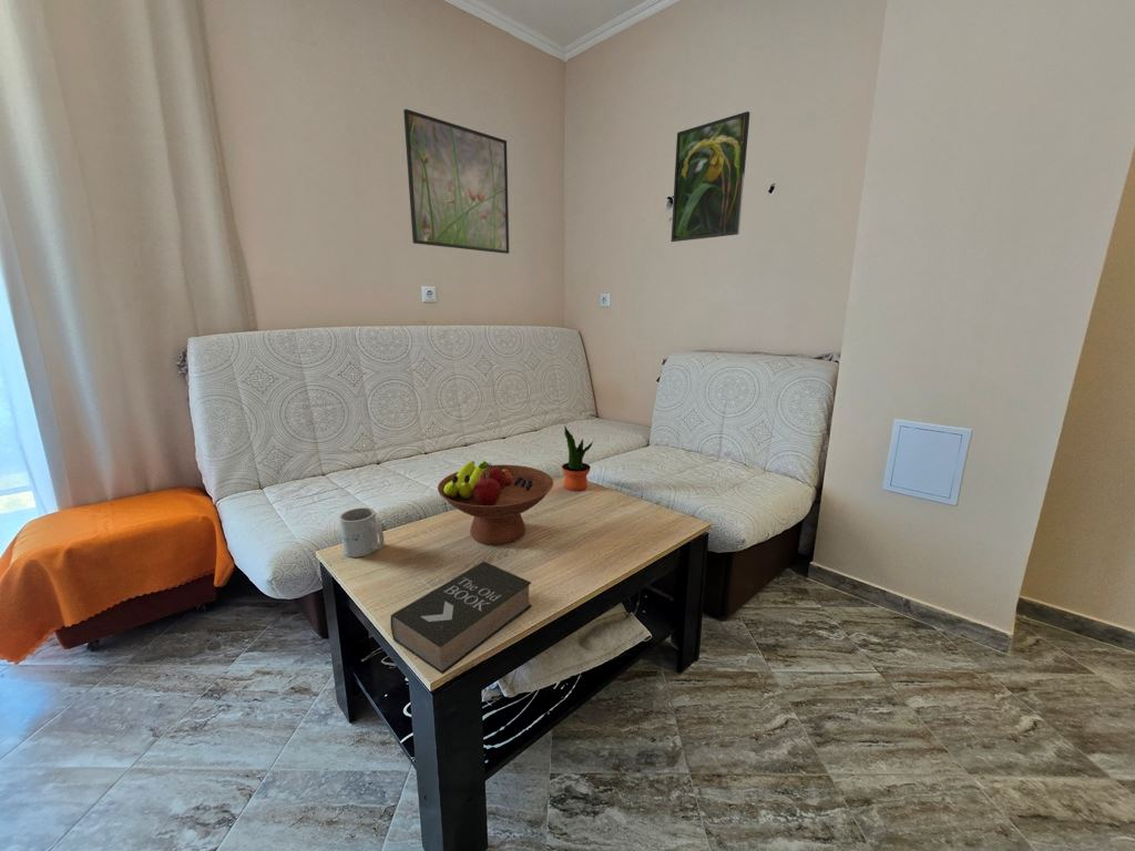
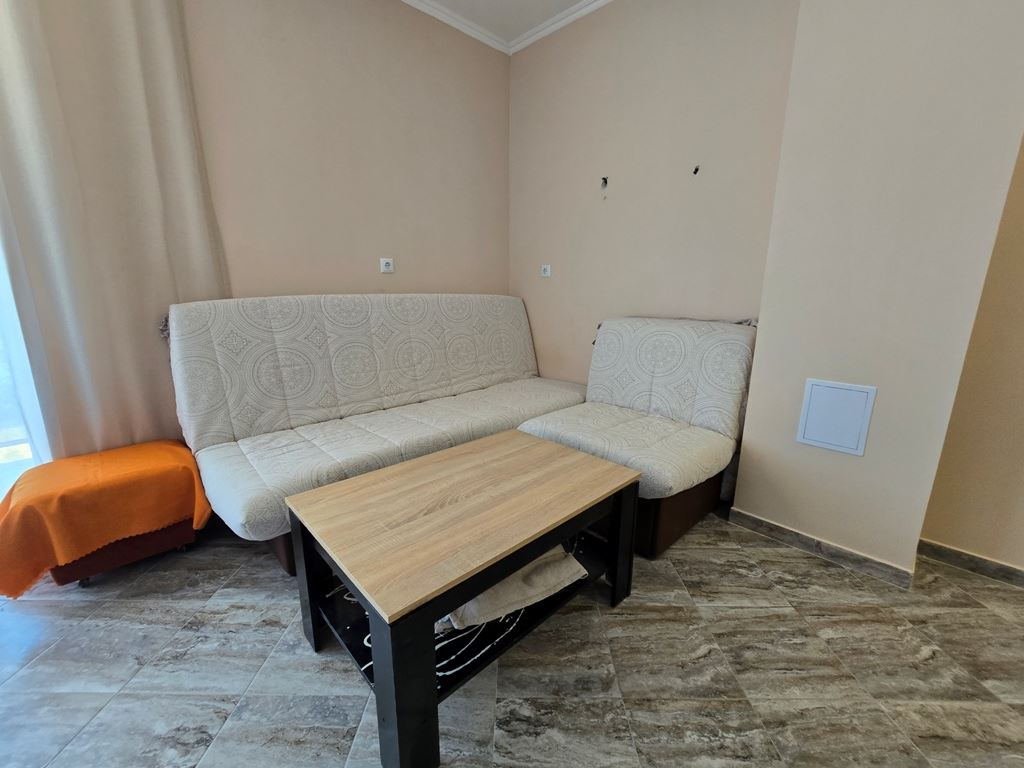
- fruit bowl (497, 498)
- mug (362, 533)
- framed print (707, 182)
- potted plant (574, 455)
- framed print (461, 188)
- book (464, 609)
